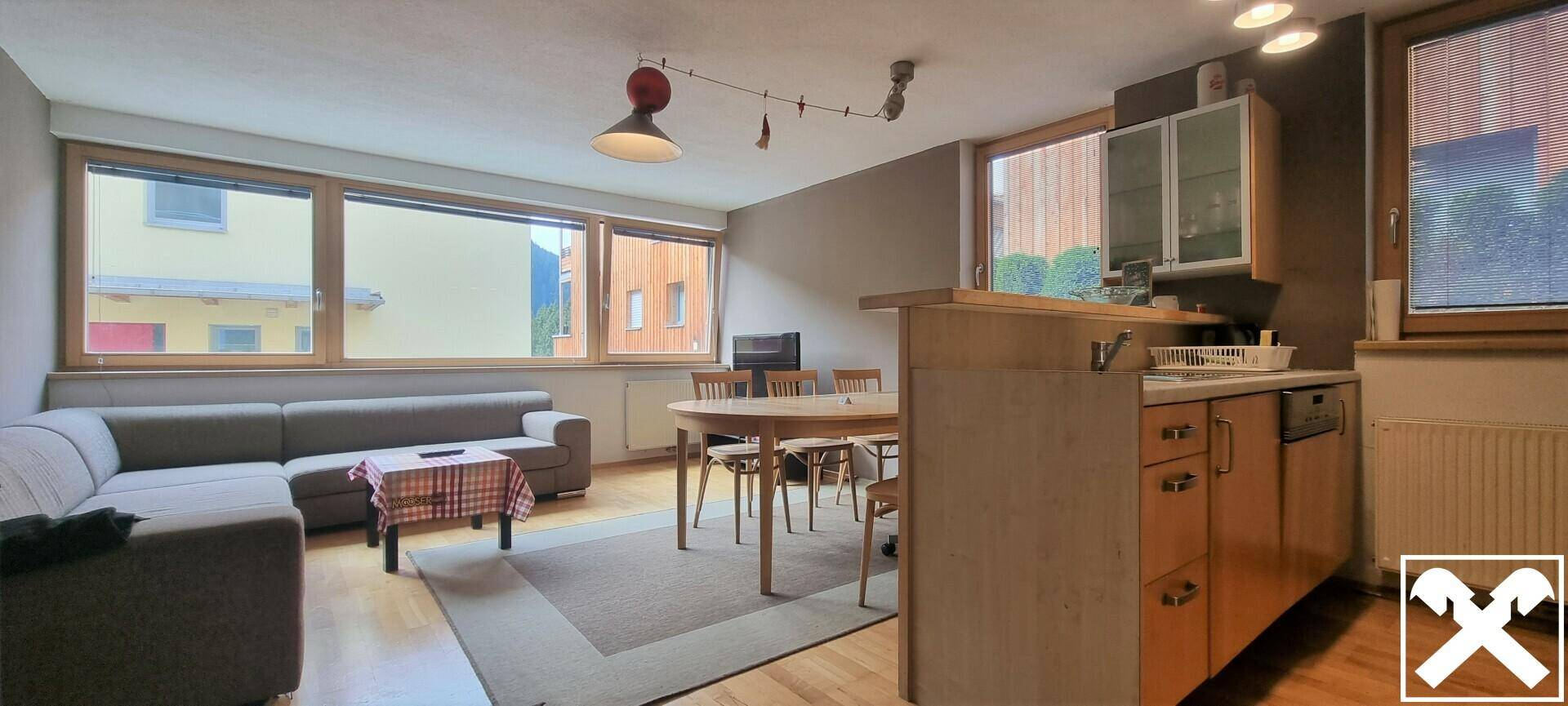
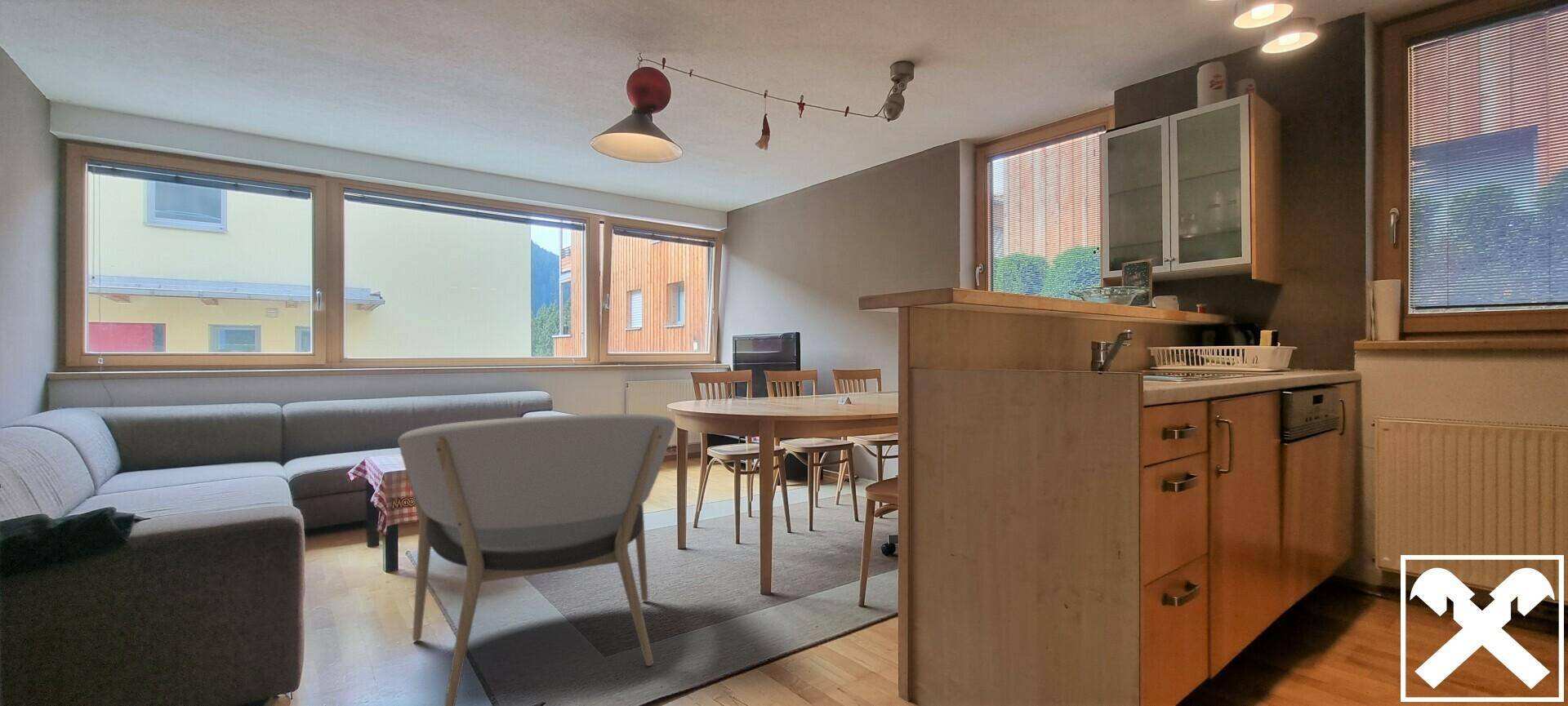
+ armchair (546, 527)
